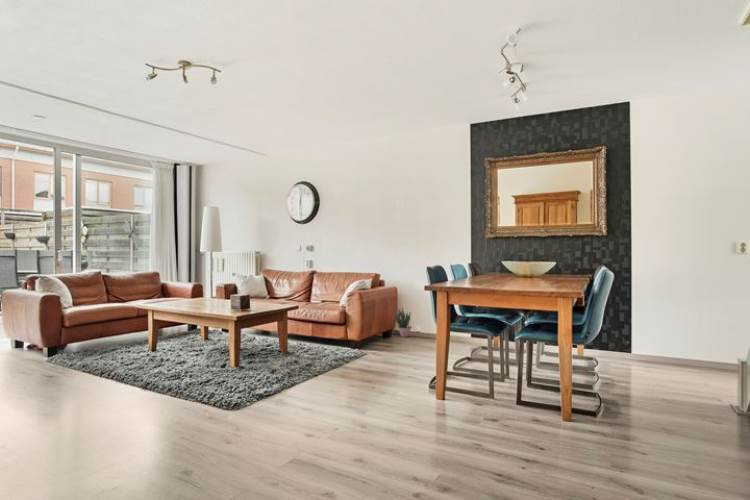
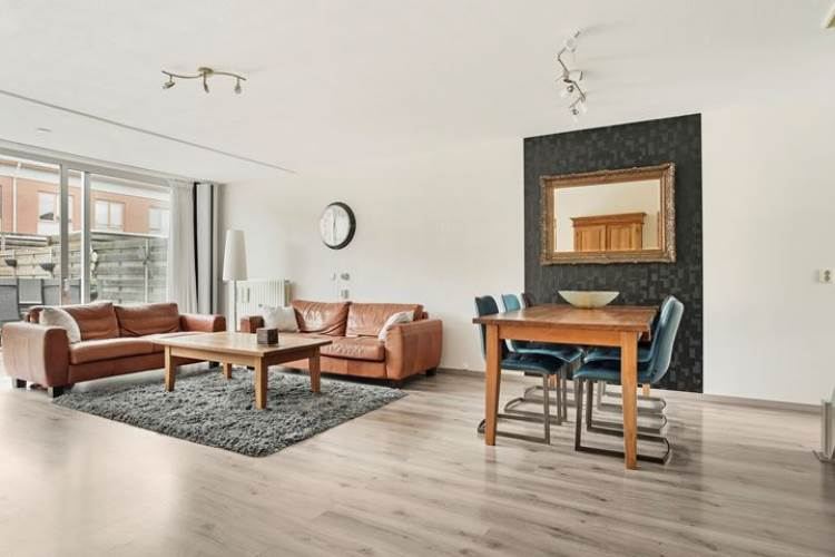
- potted plant (403, 322)
